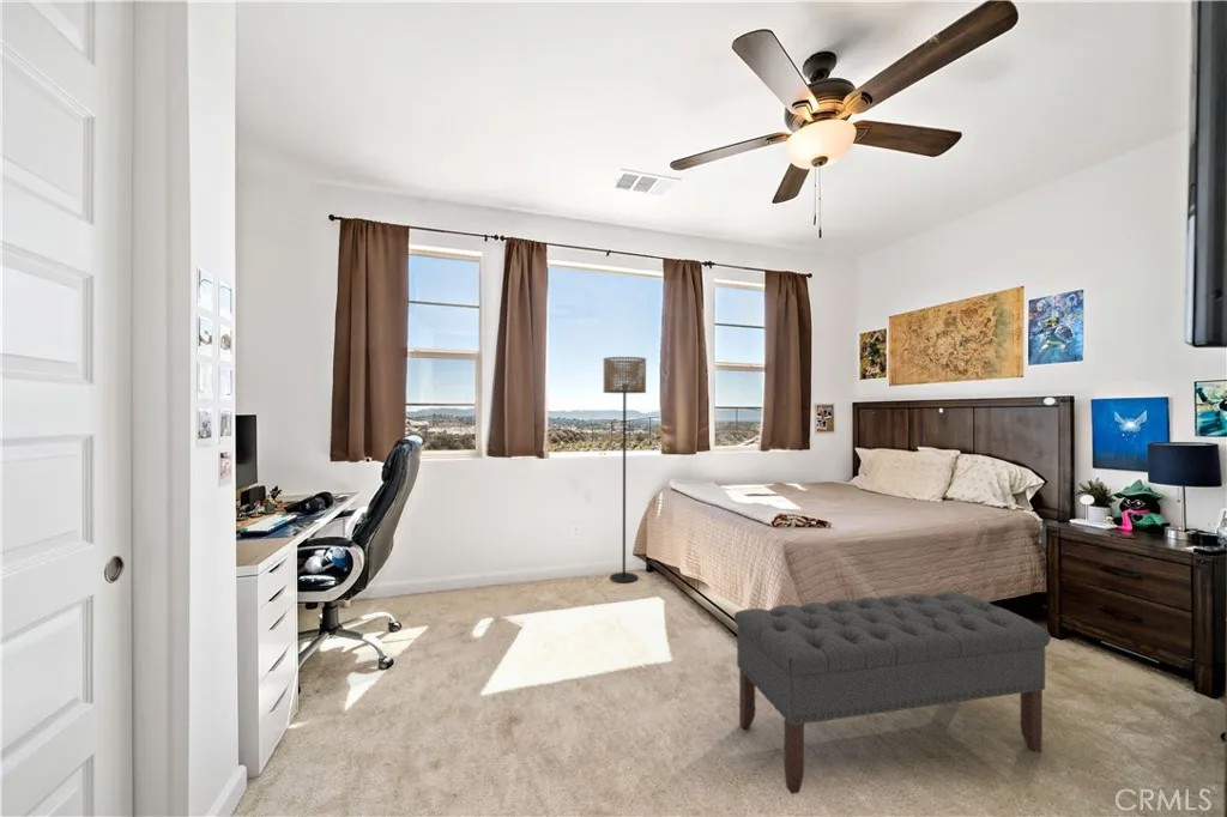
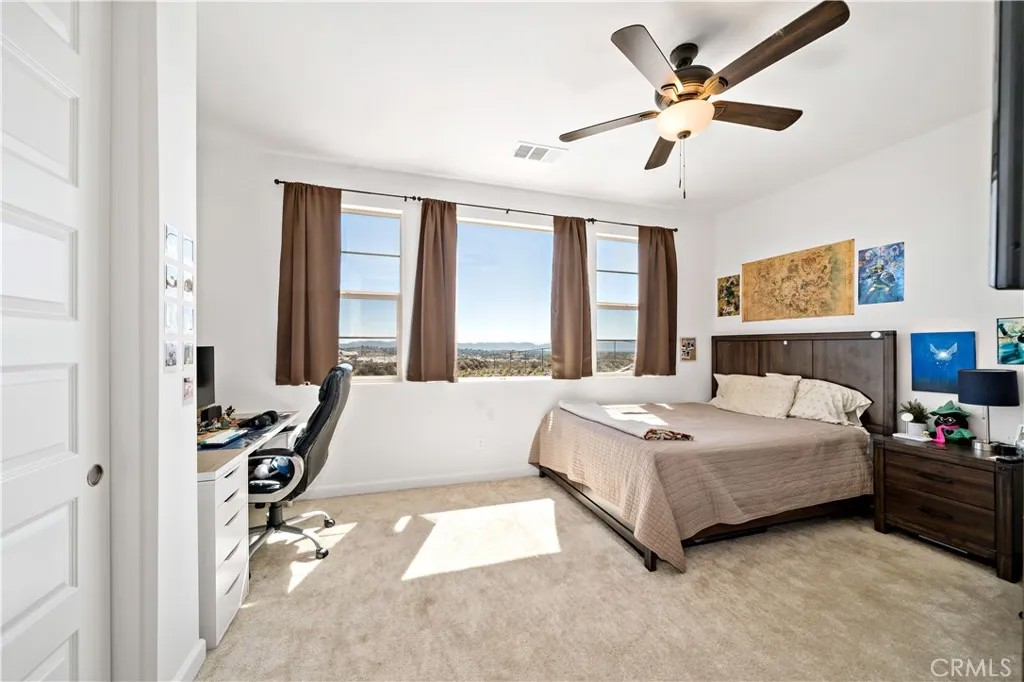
- floor lamp (624, 468)
- bench (884, 676)
